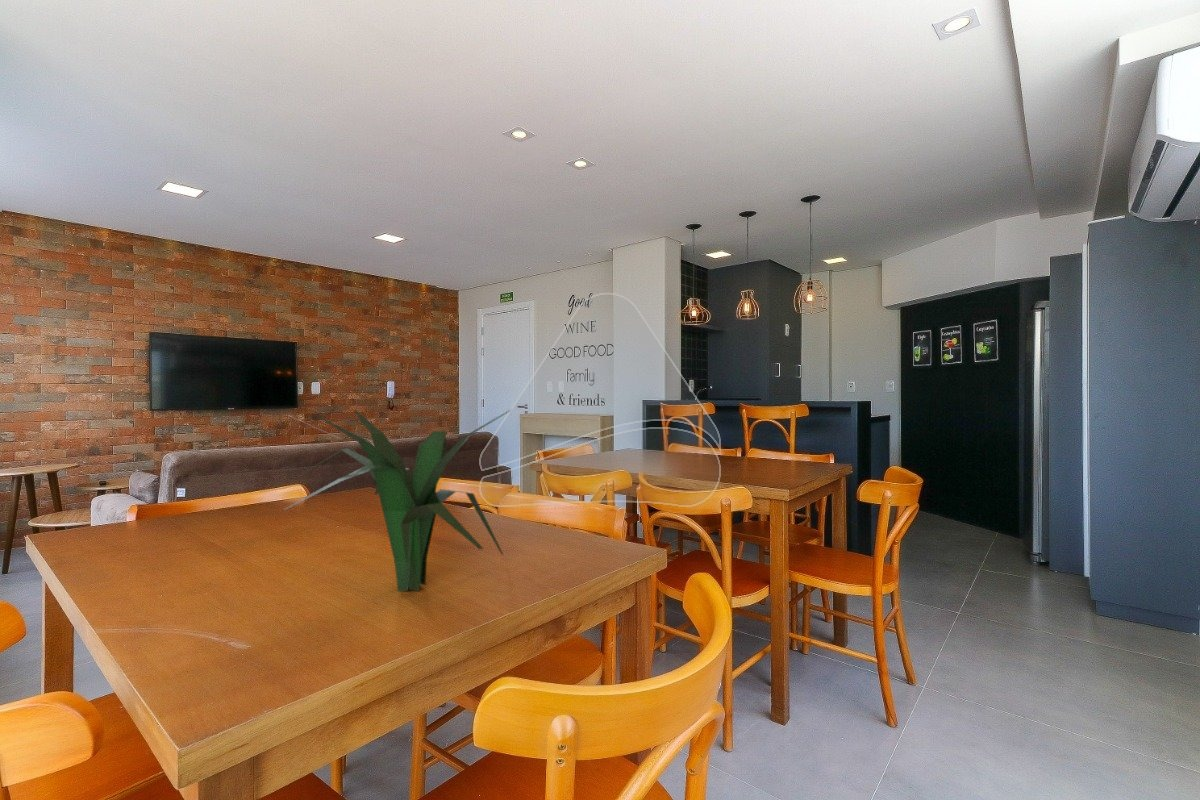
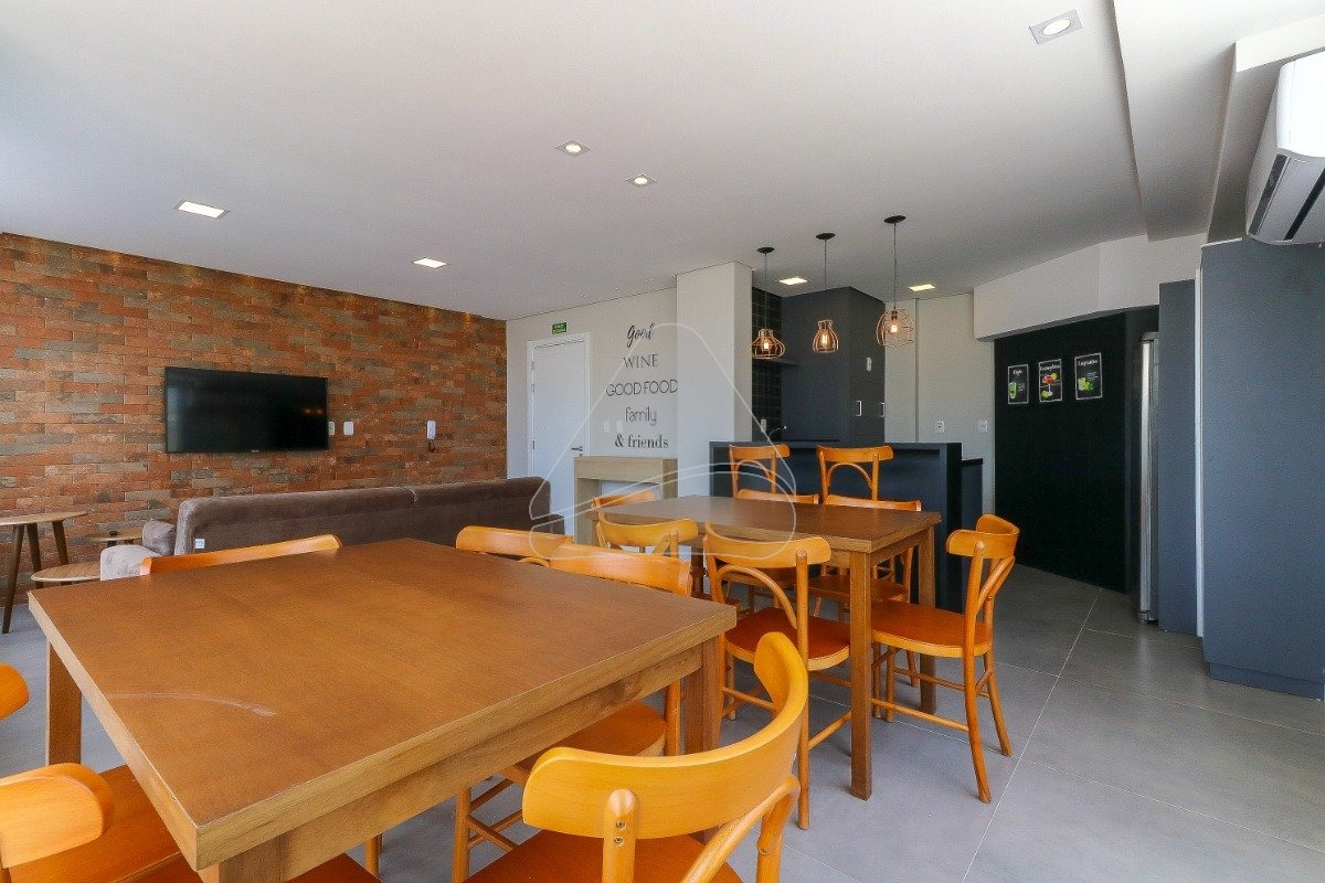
- plant (407, 498)
